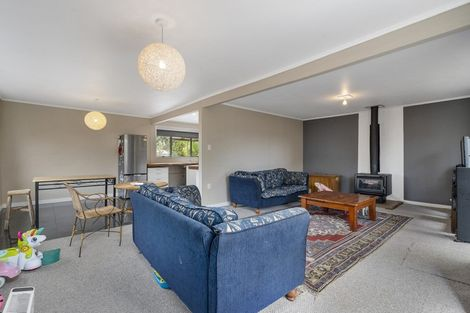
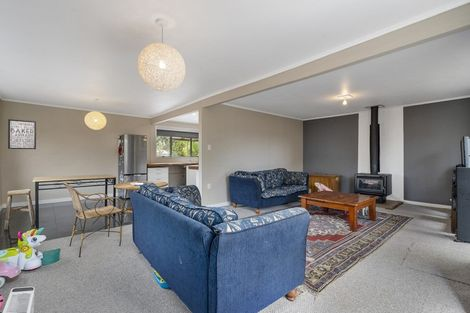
+ wall art (22, 134)
